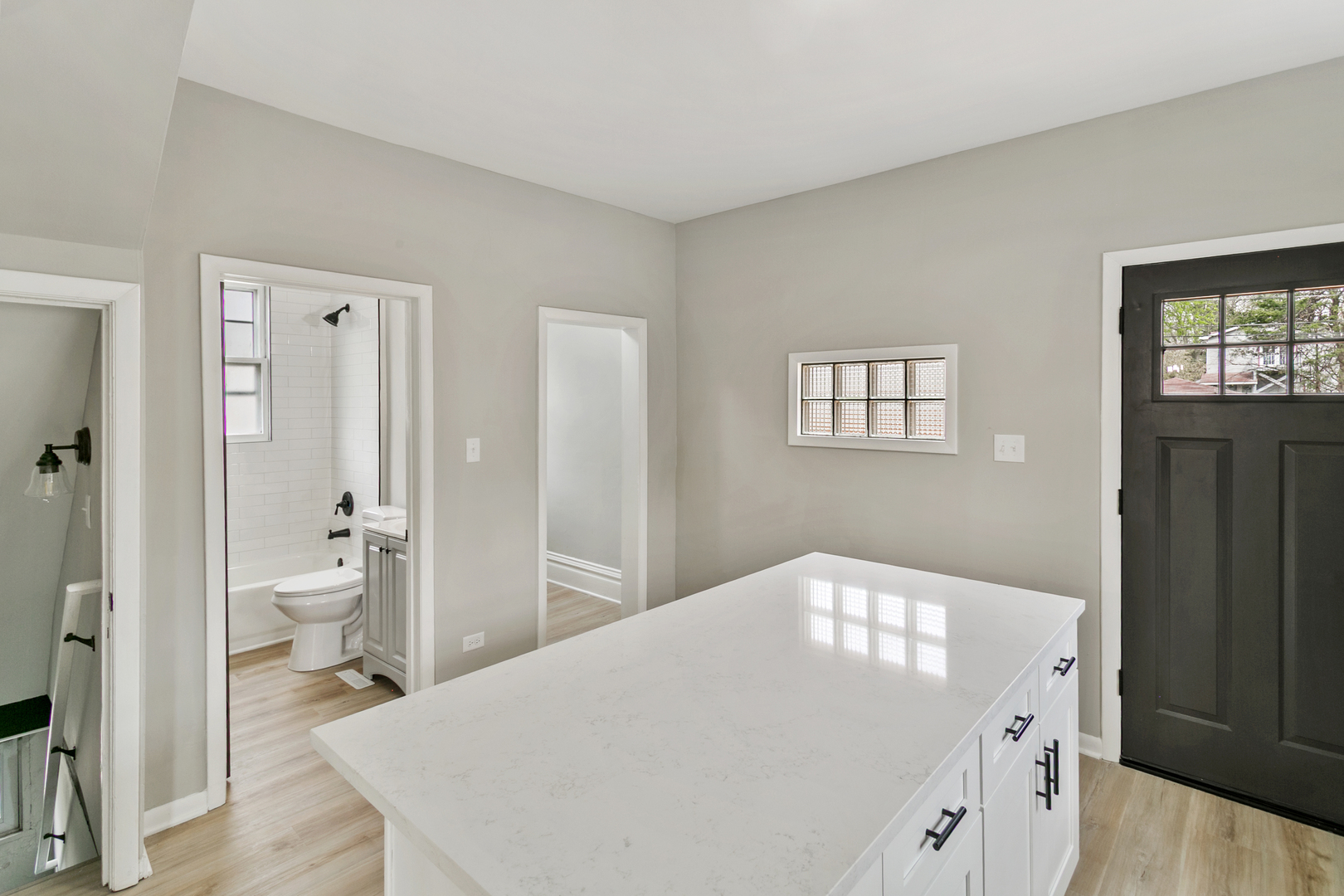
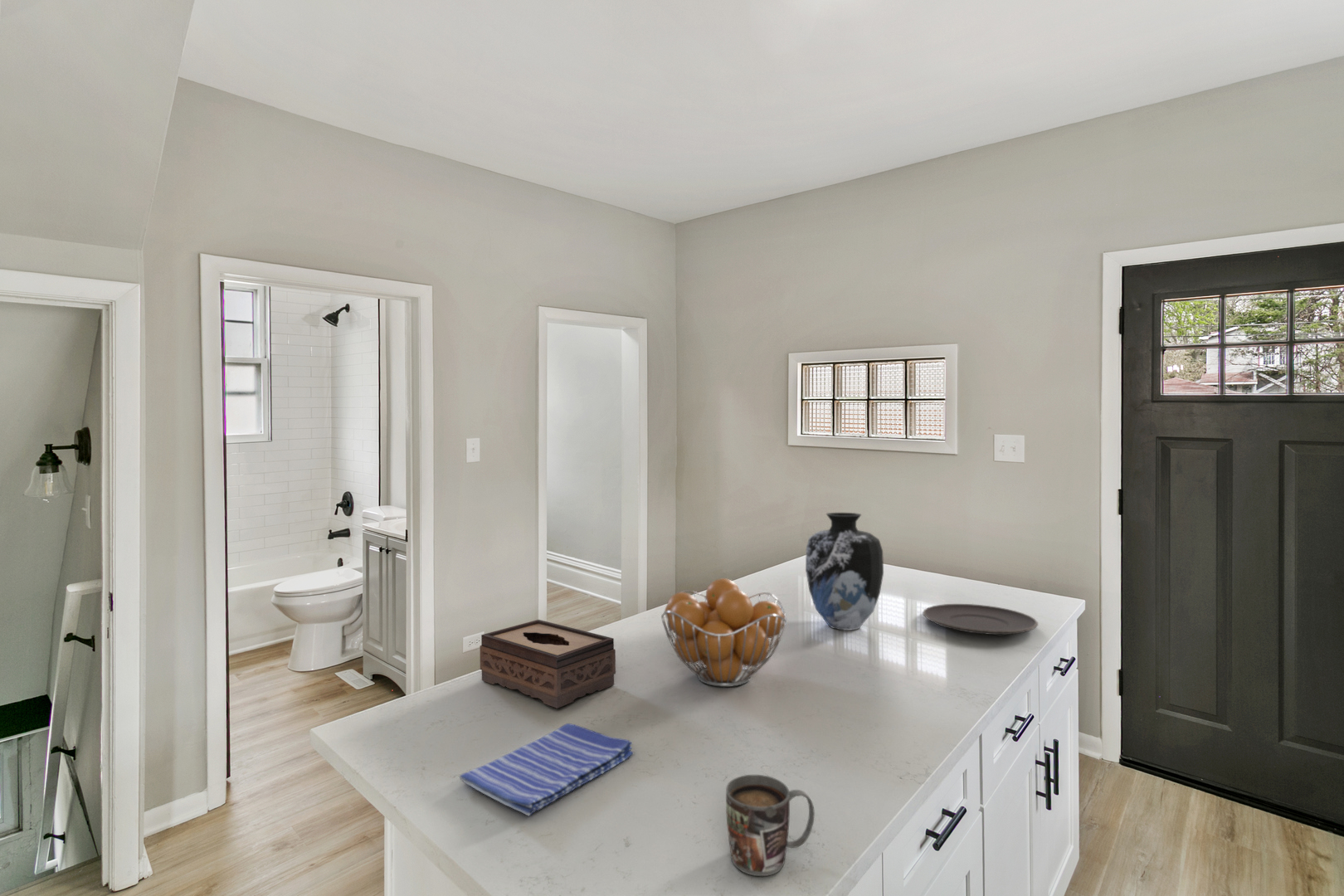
+ mug (771, 822)
+ vase (844, 570)
+ dish towel (551, 760)
+ tissue box (547, 660)
+ plate (978, 620)
+ fruit basket (723, 630)
